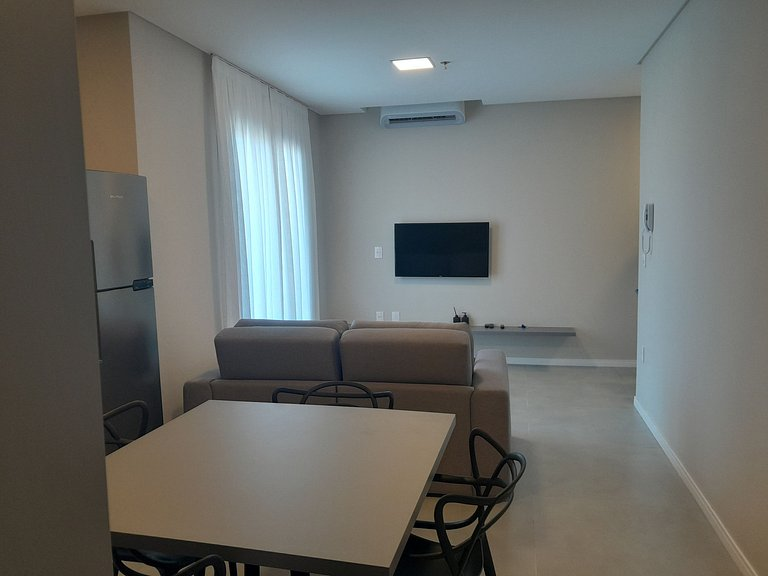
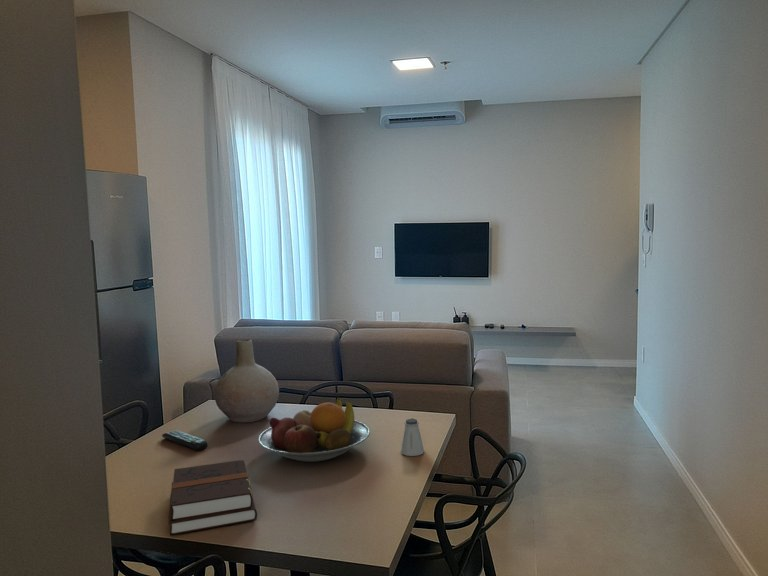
+ remote control (184, 439)
+ vase (246, 378)
+ saltshaker (412, 436)
+ hardback book (211, 492)
+ fruit bowl (314, 429)
